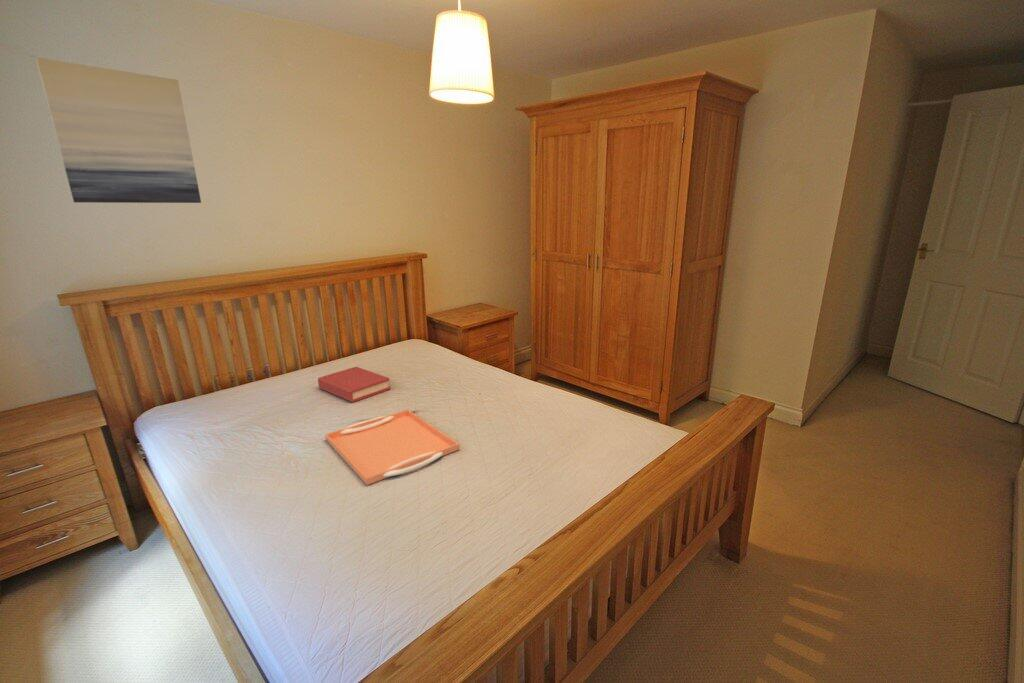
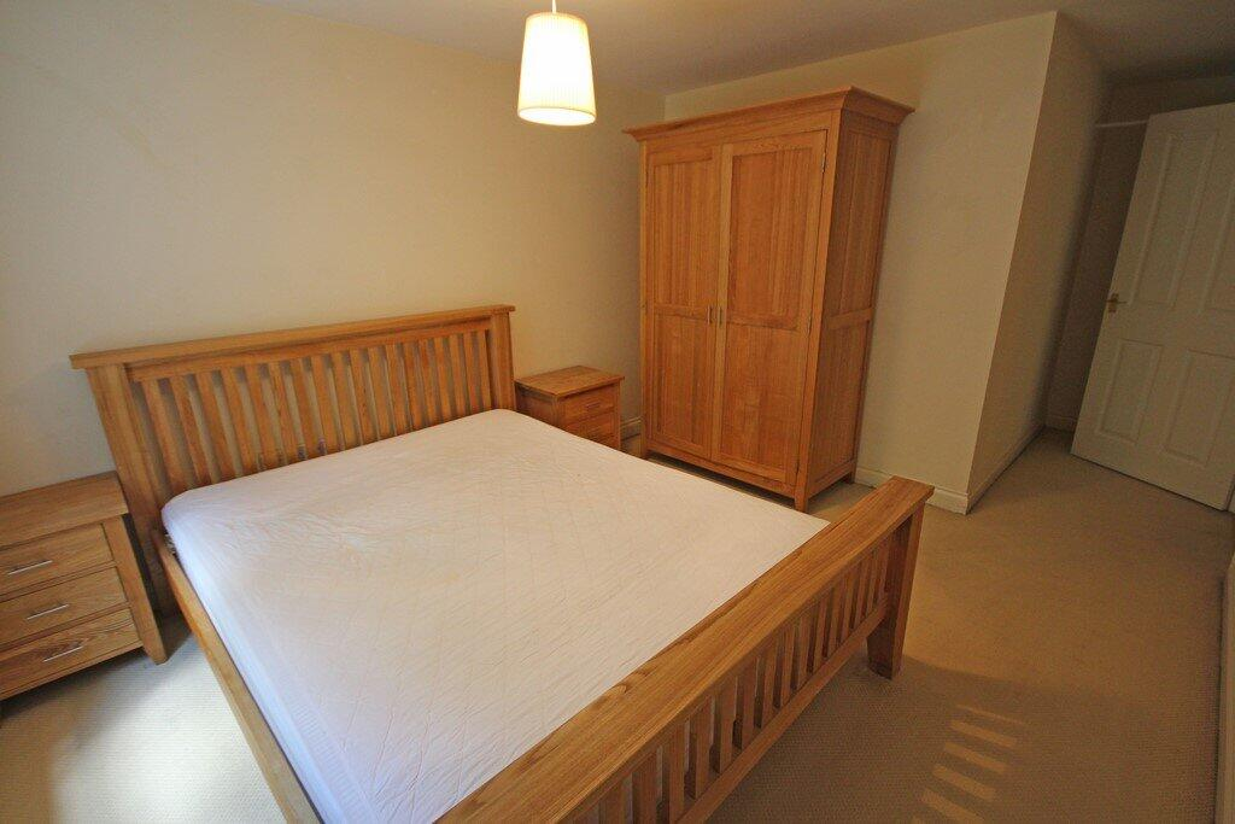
- wall art (127, 139)
- serving tray (390, 441)
- hardback book (354, 383)
